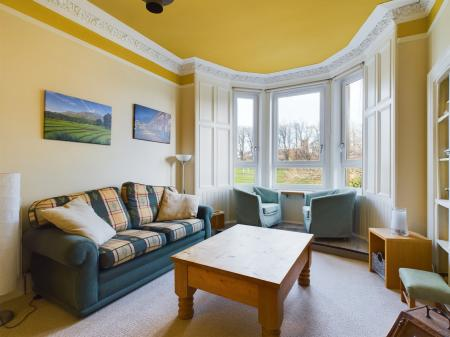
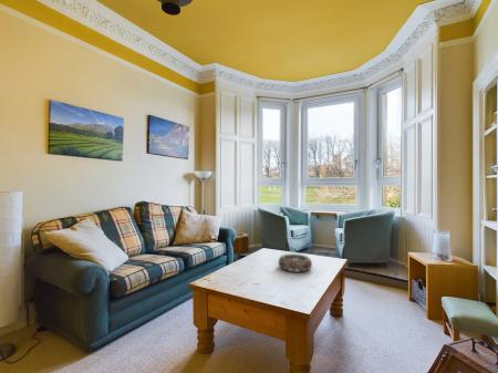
+ decorative bowl (294, 262)
